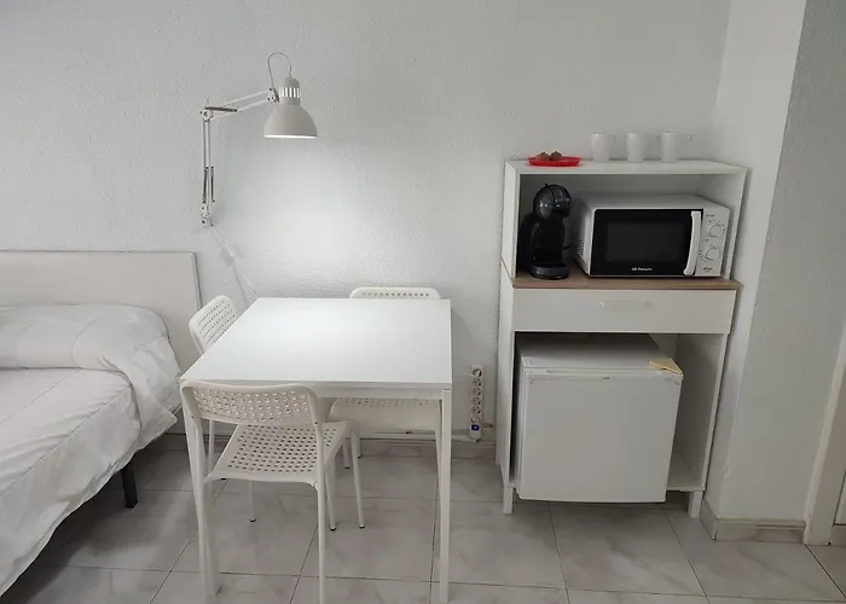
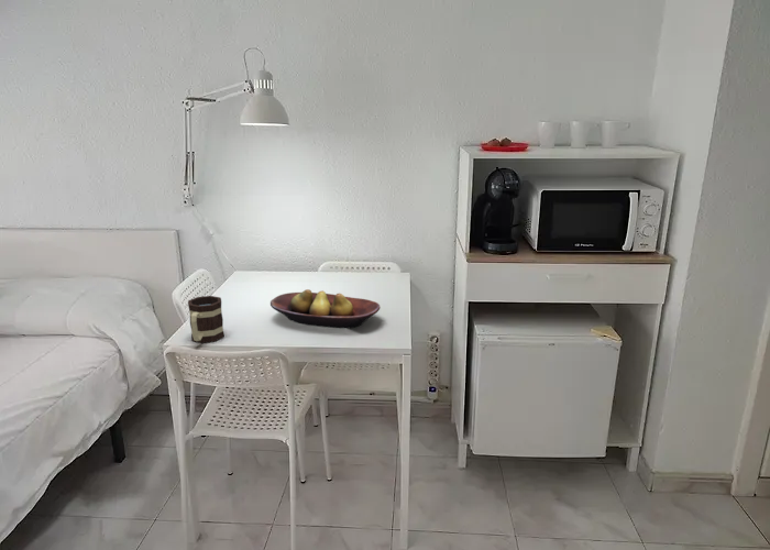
+ fruit bowl (324, 305)
+ mug (204, 321)
